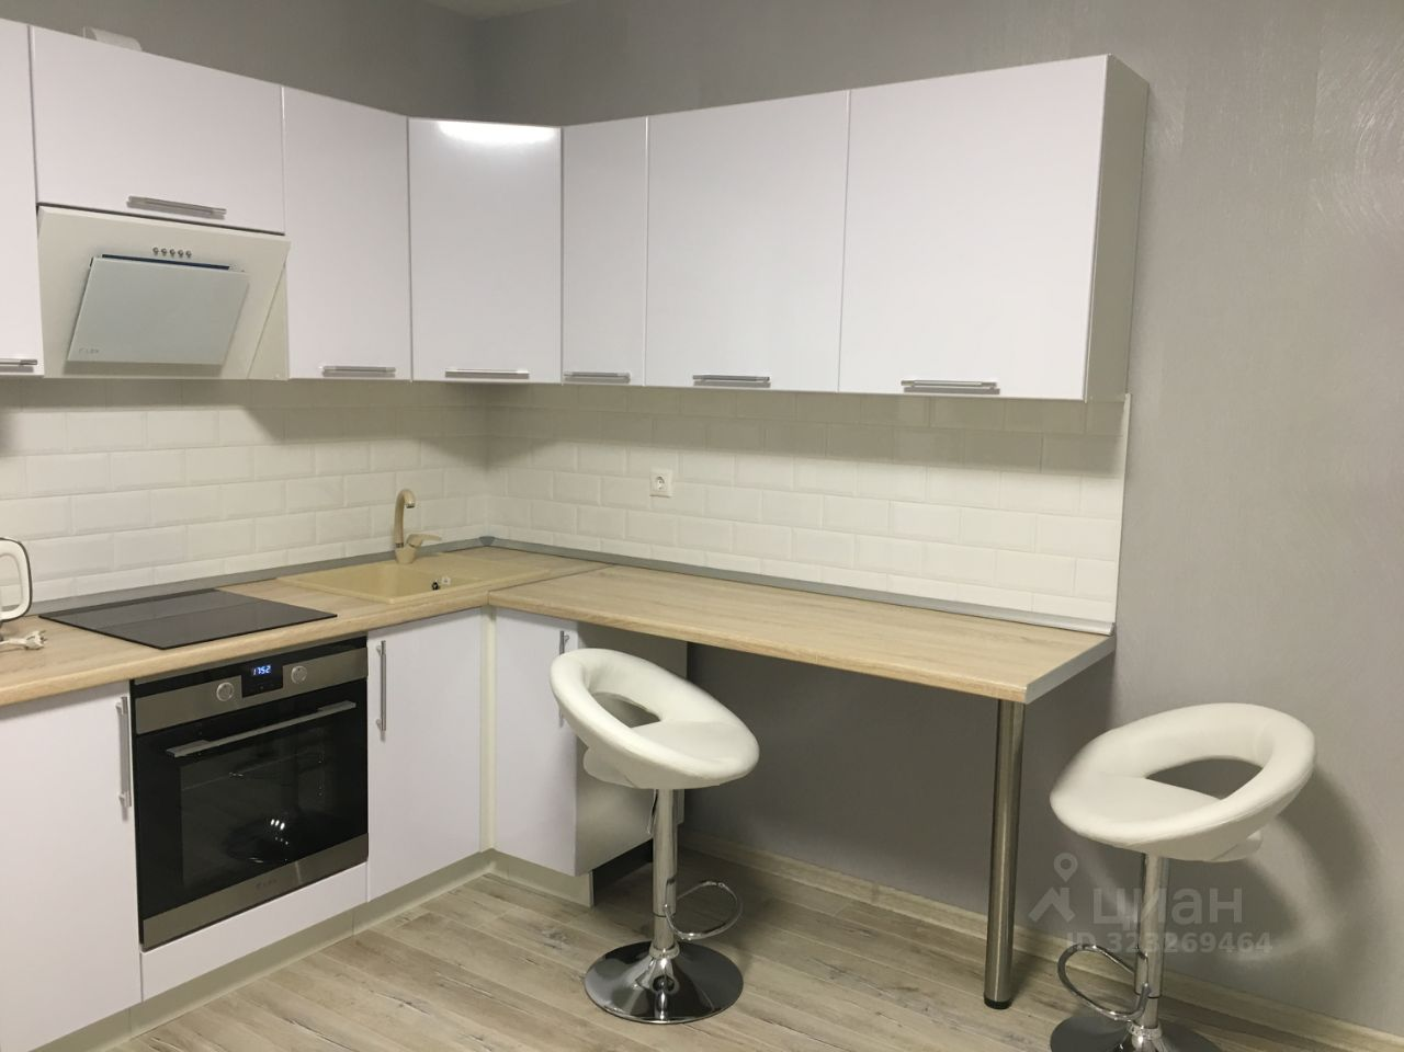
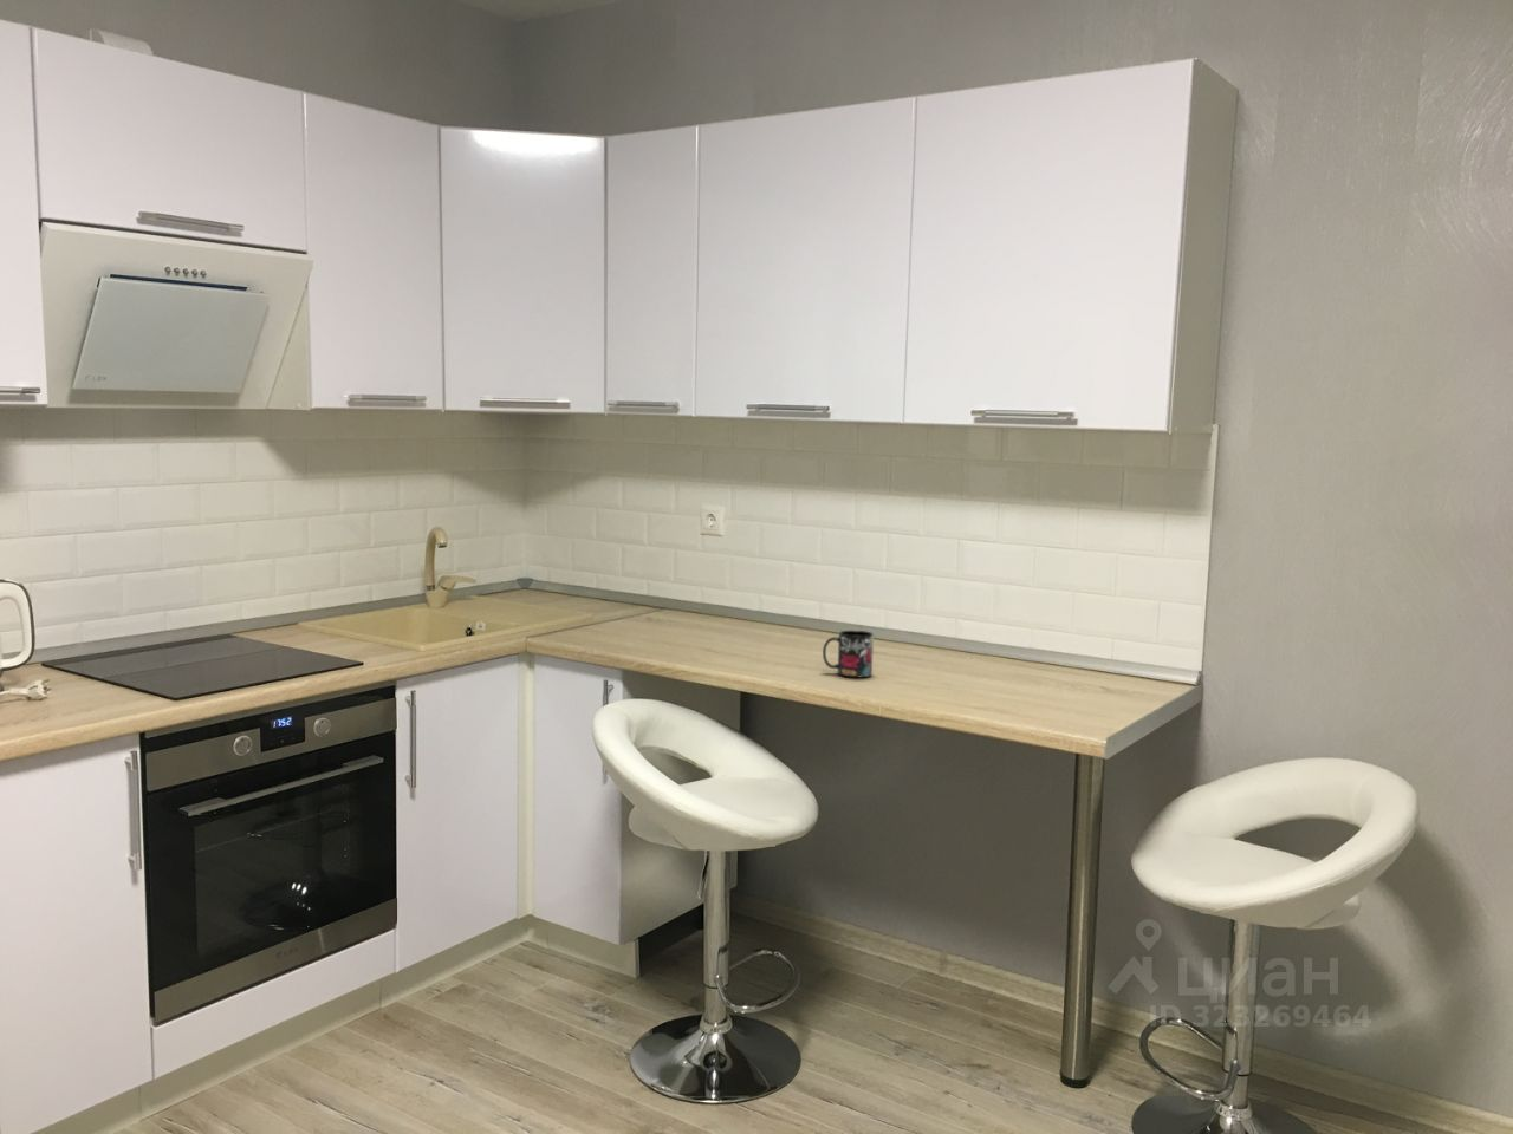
+ mug (847, 652)
